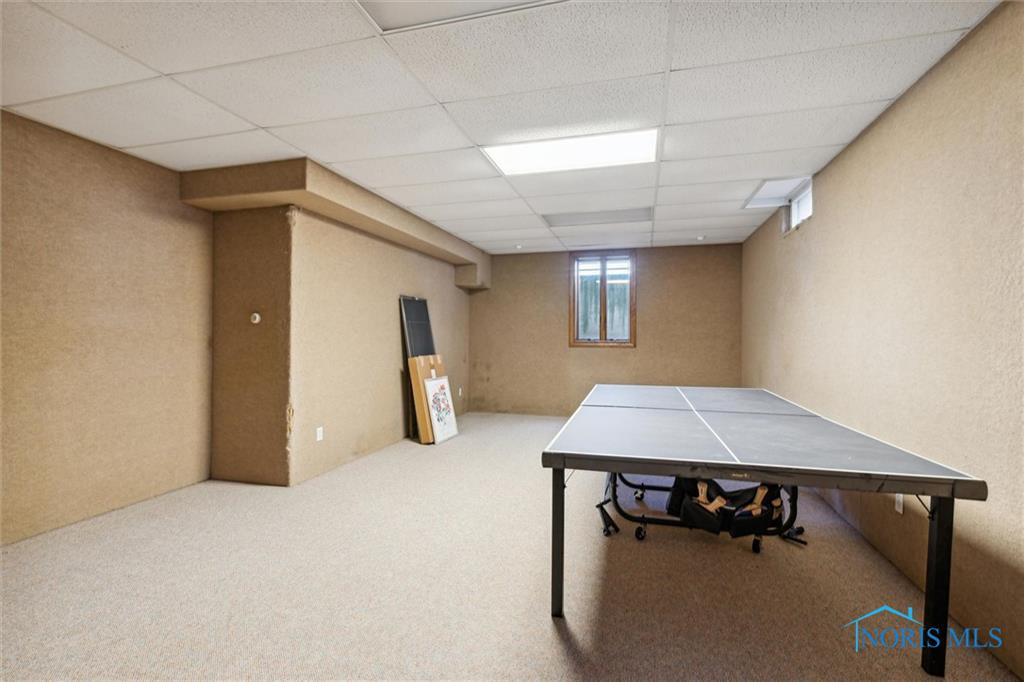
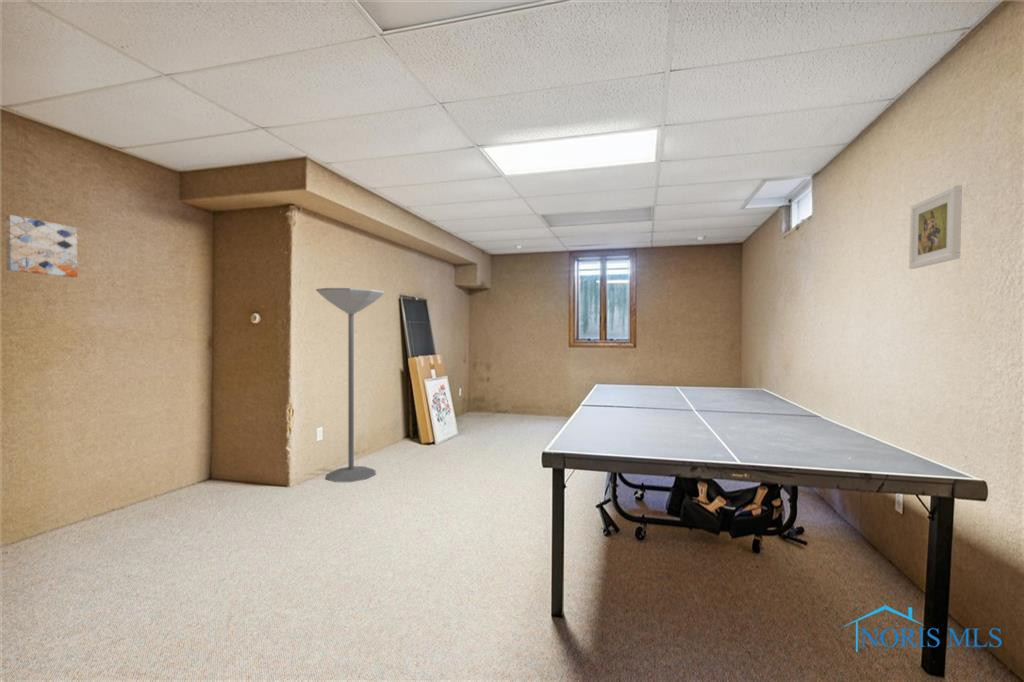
+ wall art (43, 247)
+ floor lamp (351, 383)
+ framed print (933, 230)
